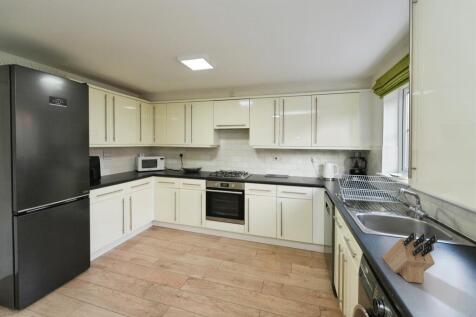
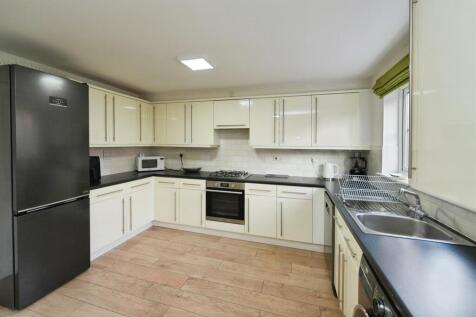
- knife block (407, 249)
